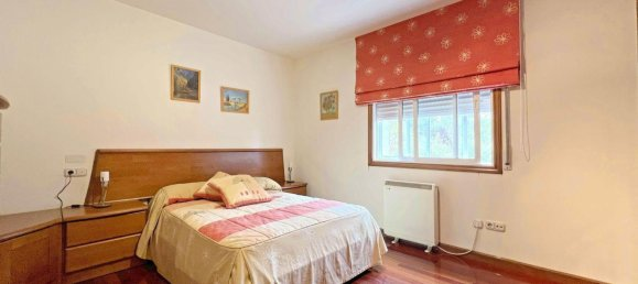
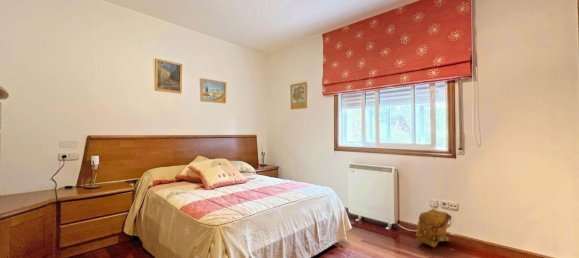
+ backpack (432, 227)
